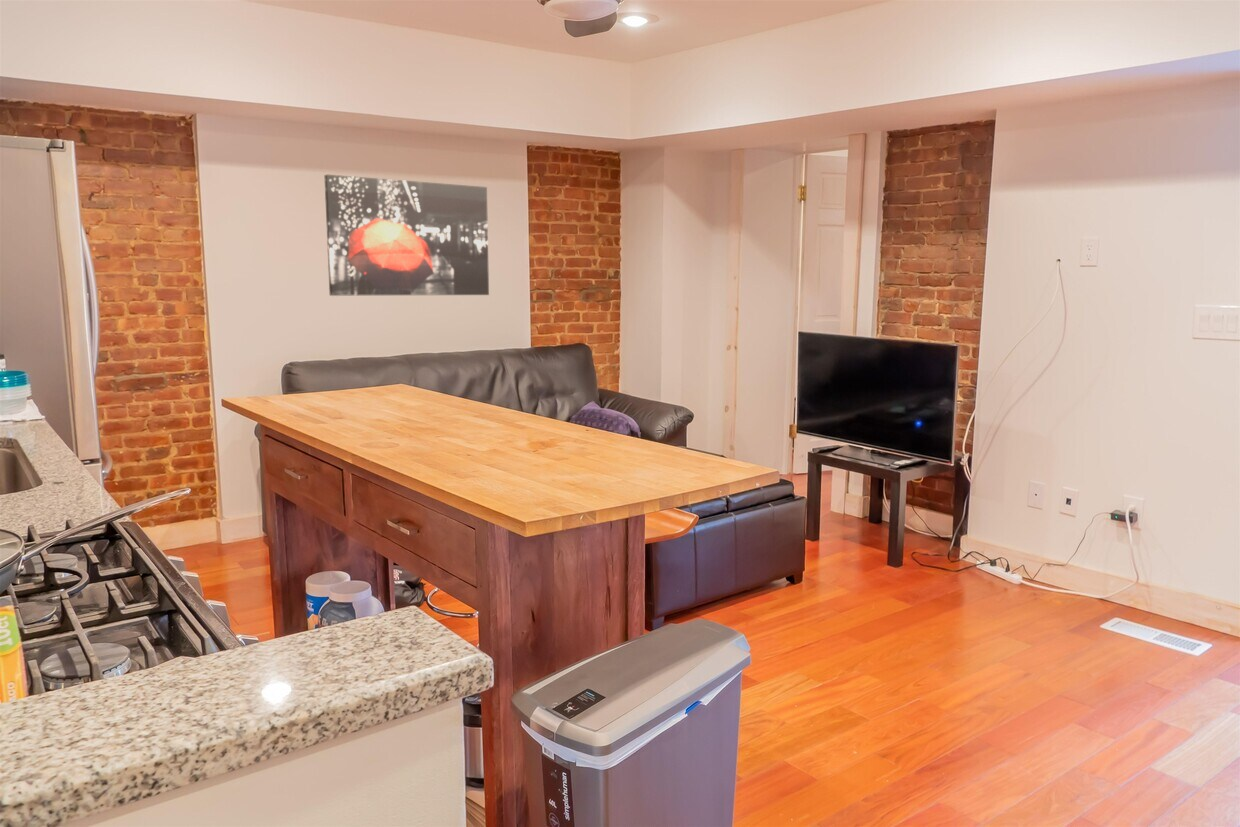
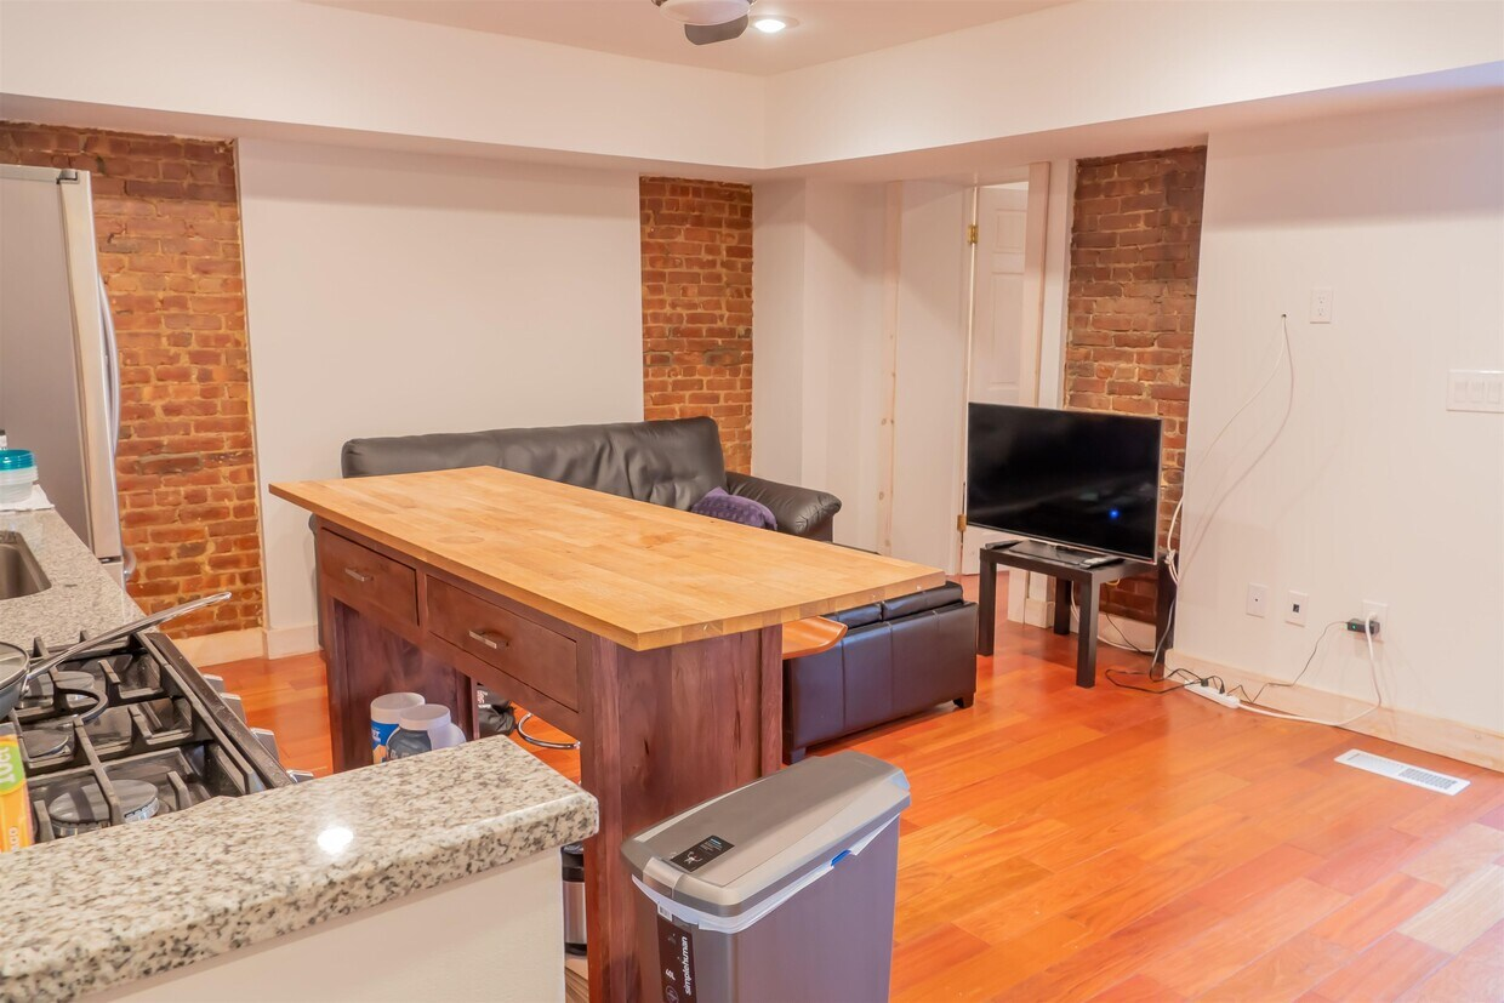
- wall art (411, 238)
